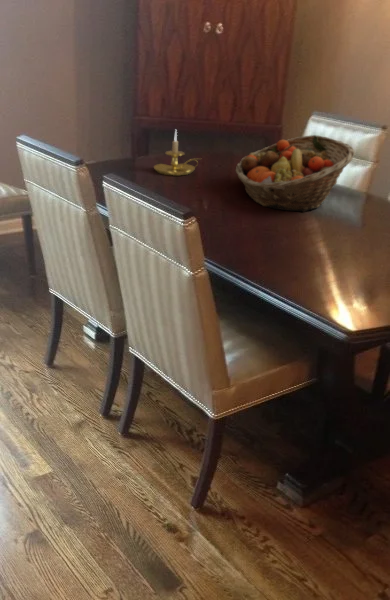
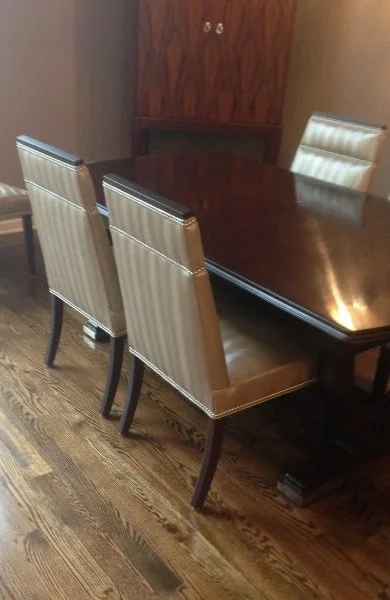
- fruit basket (292, 170)
- candle holder (178, 151)
